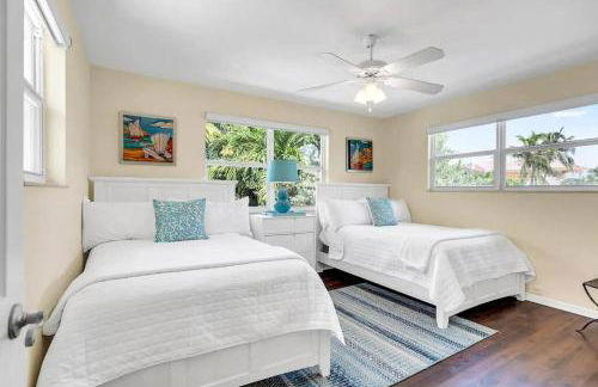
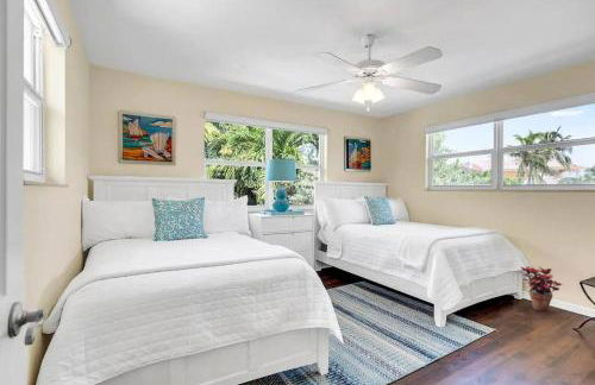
+ potted plant (540, 289)
